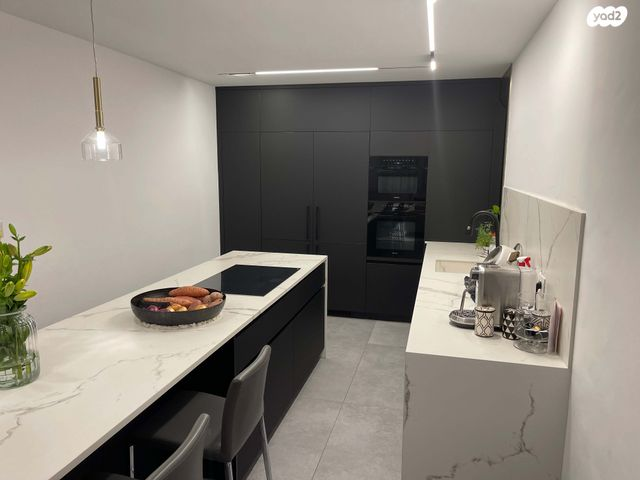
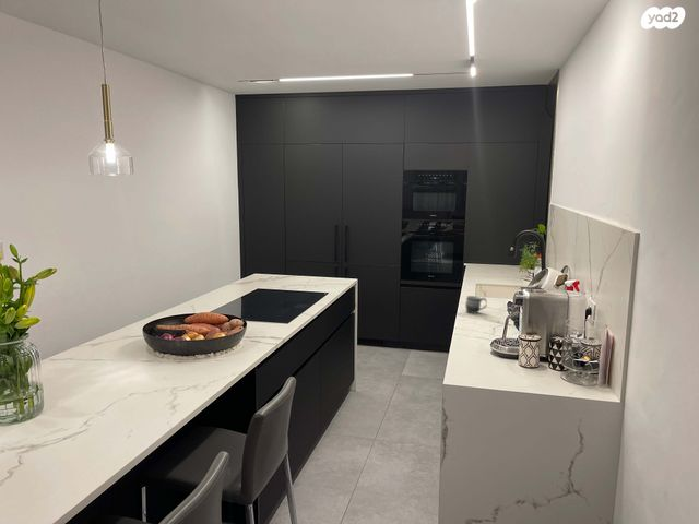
+ mug (475, 305)
